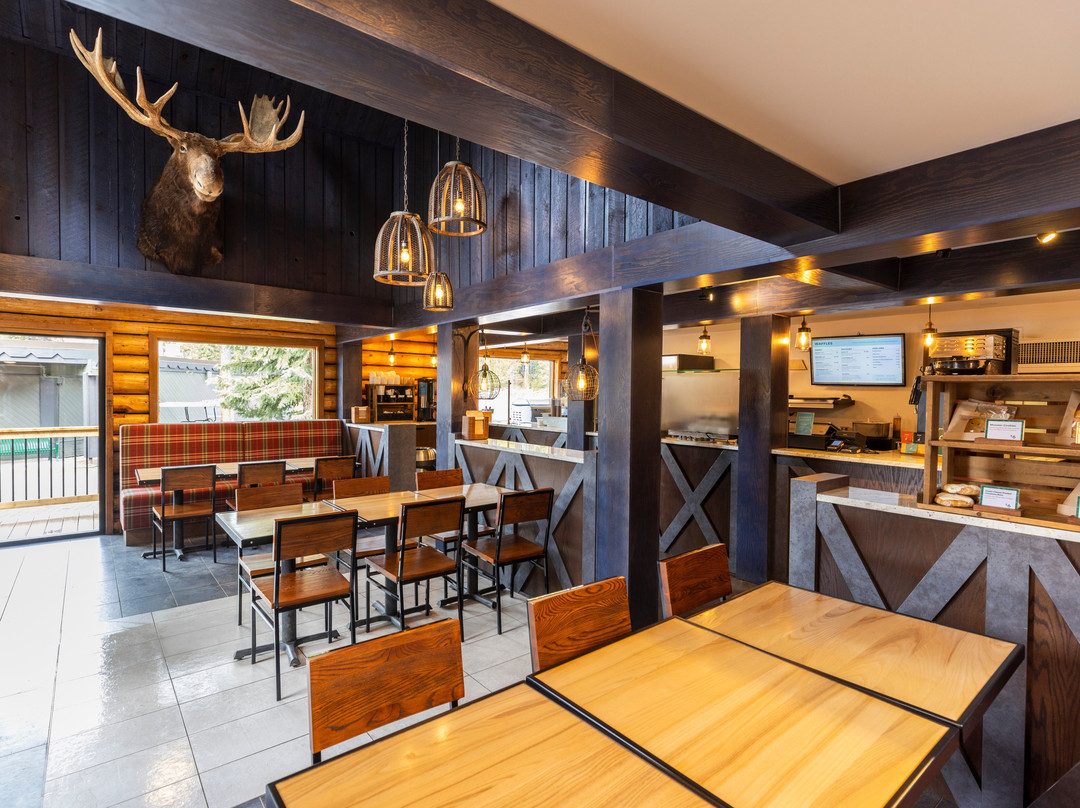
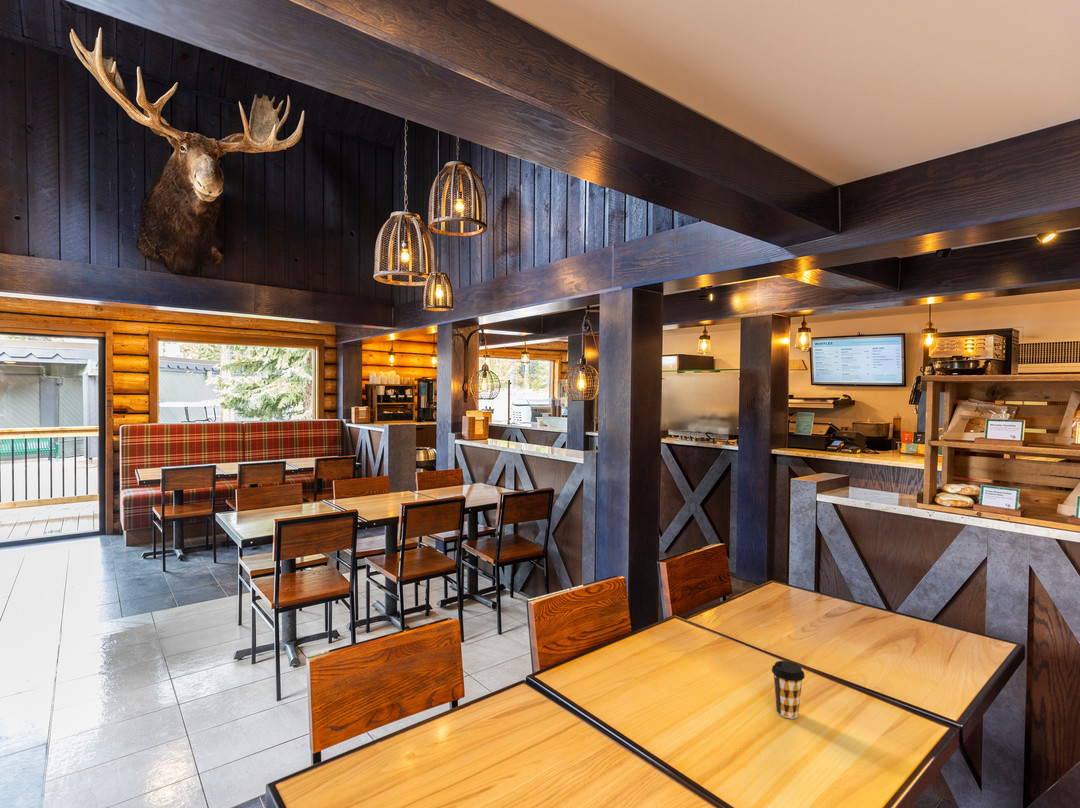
+ coffee cup (787, 689)
